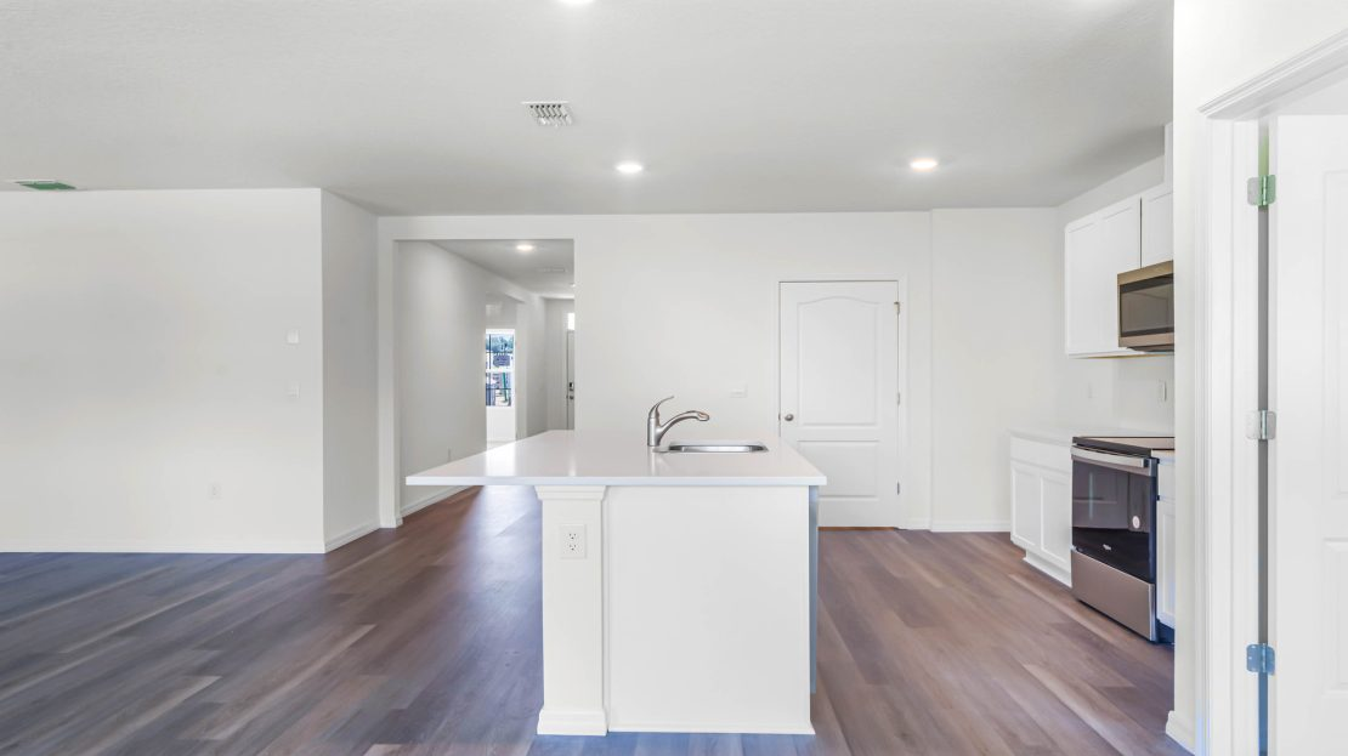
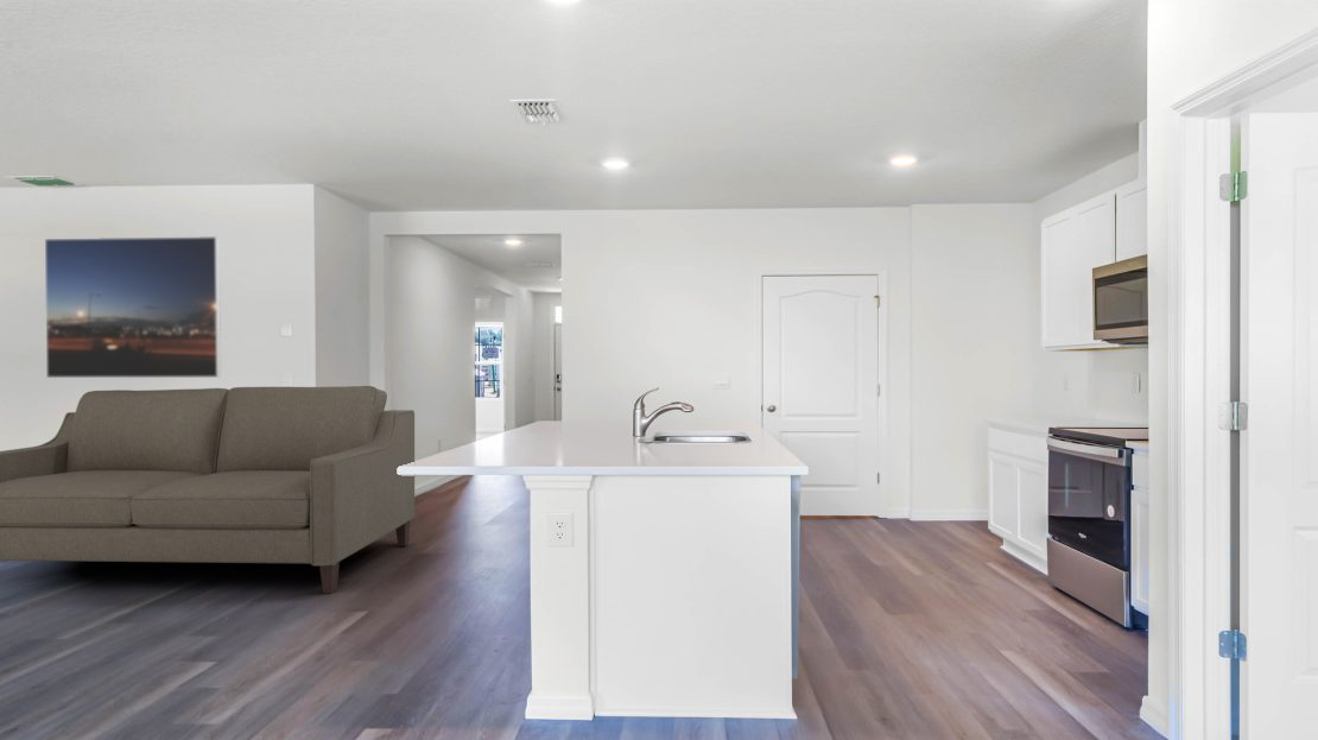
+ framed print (132, 308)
+ sofa (203, 475)
